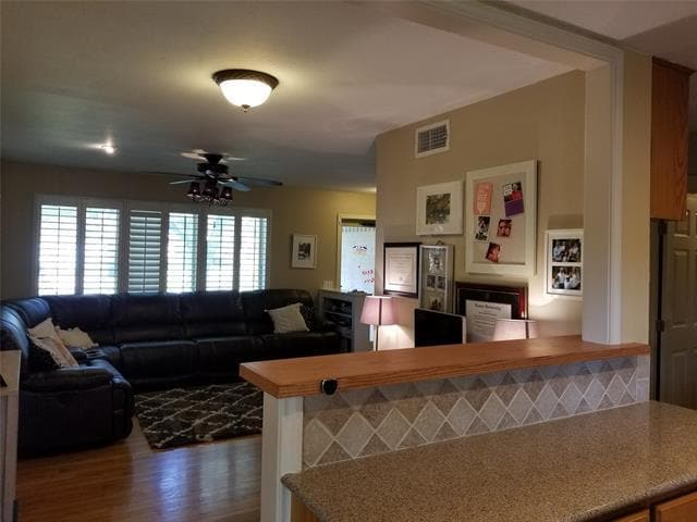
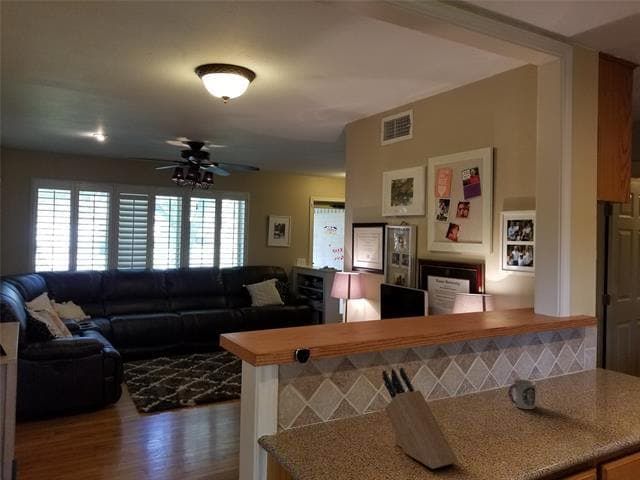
+ knife block (415, 412)
+ cup (520, 394)
